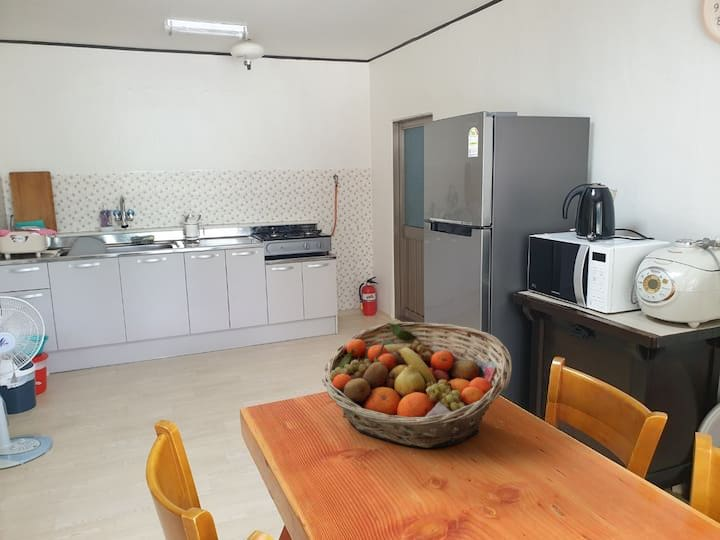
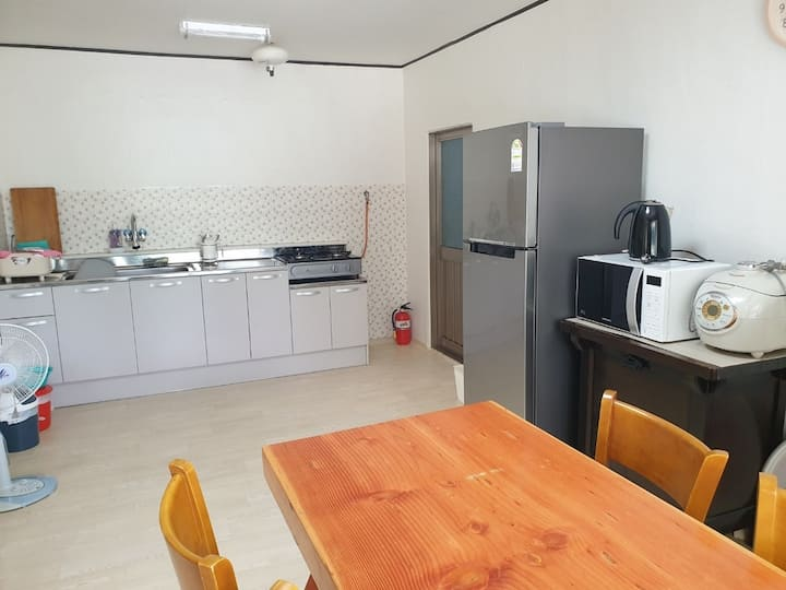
- fruit basket (413, 379)
